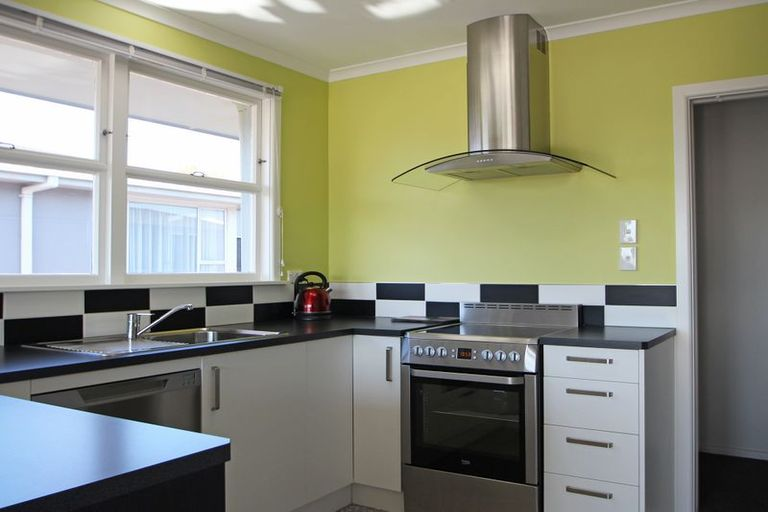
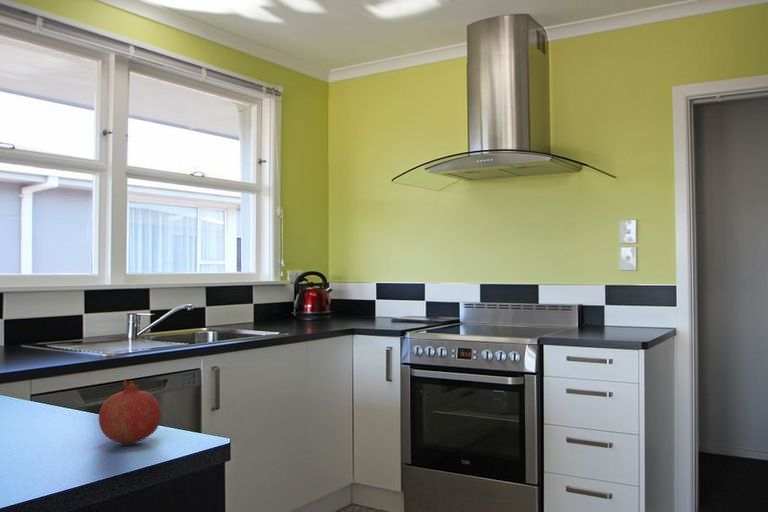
+ fruit (130, 411)
